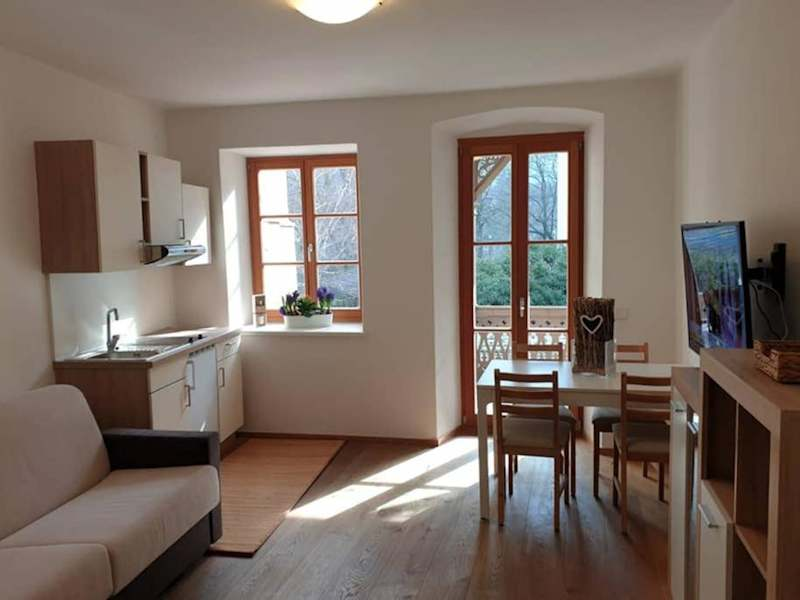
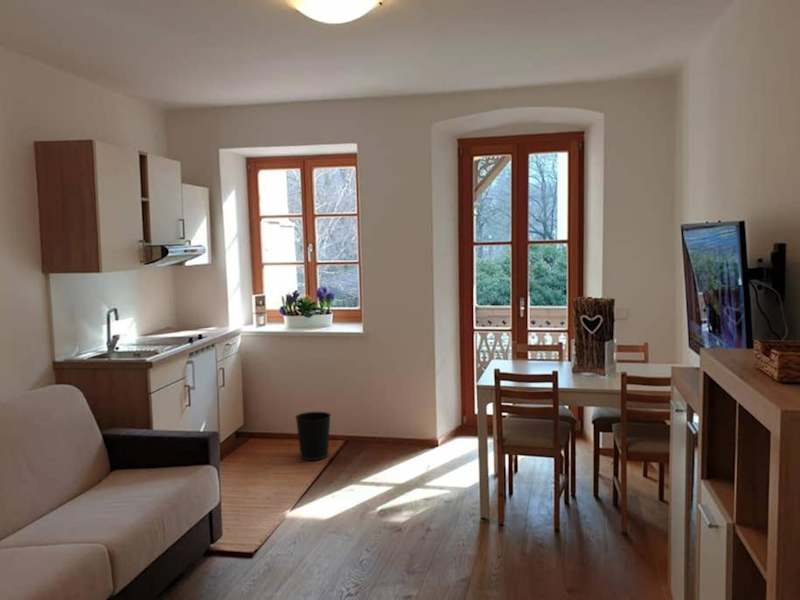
+ wastebasket (313, 435)
